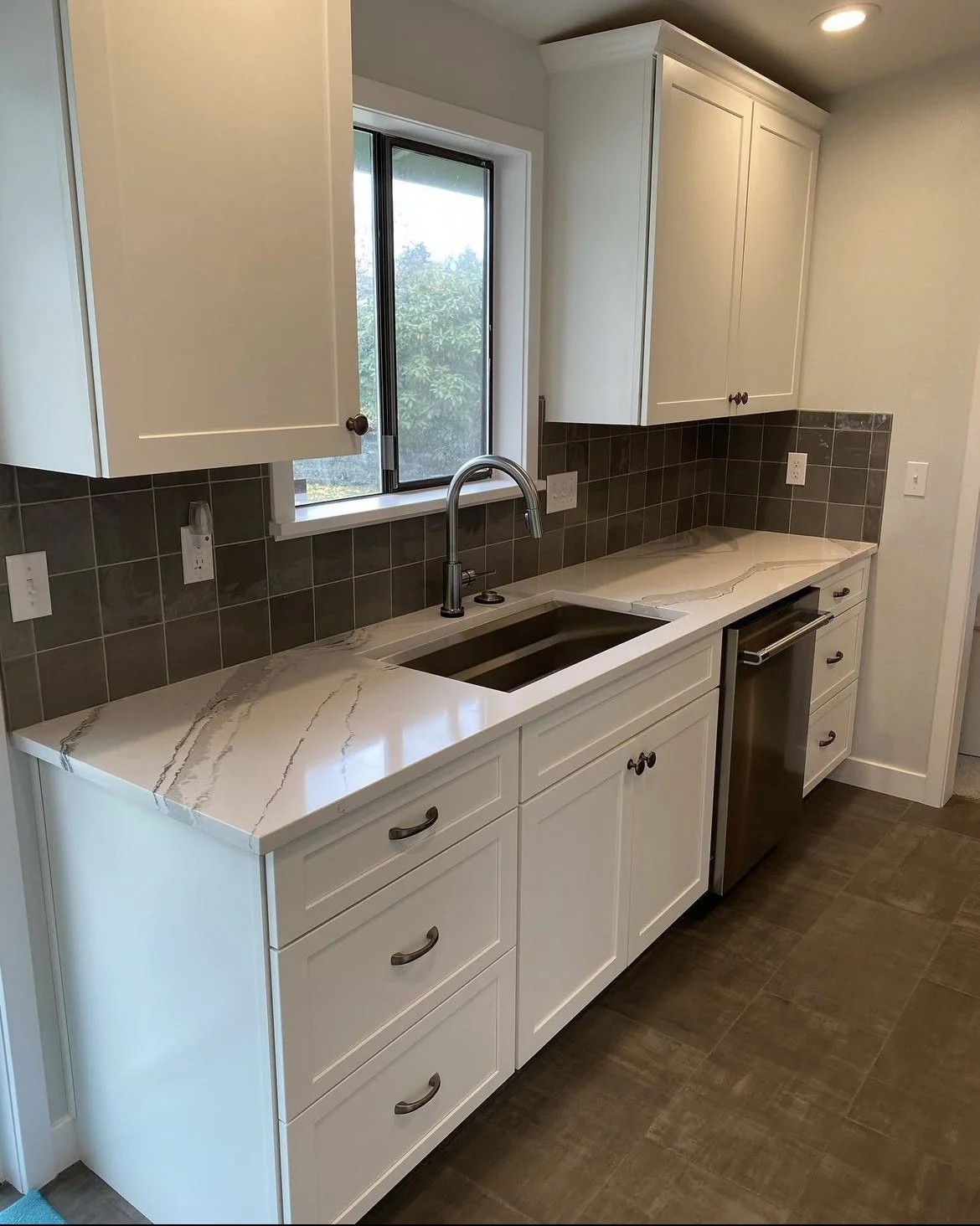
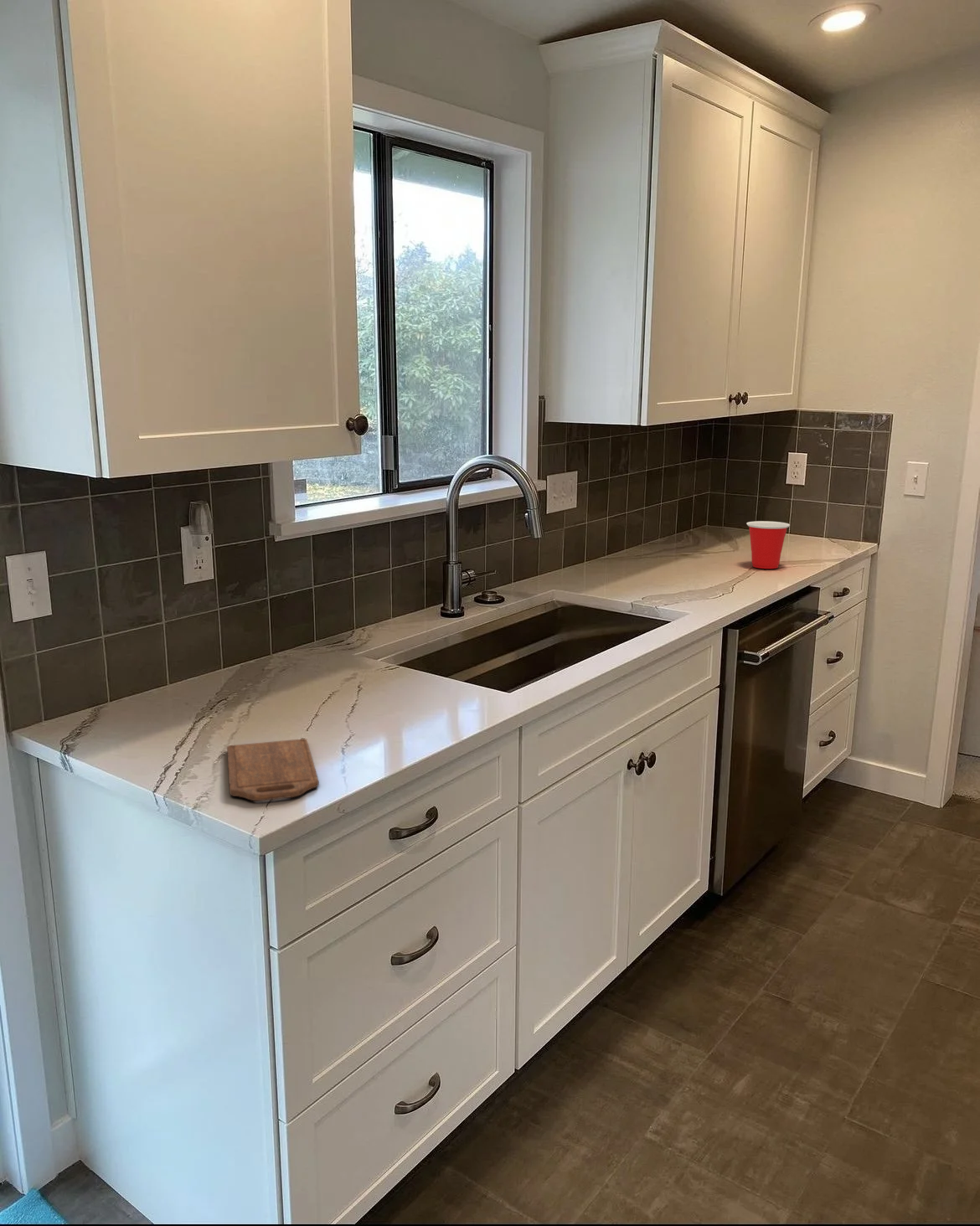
+ cutting board (271, 768)
+ cup (766, 545)
